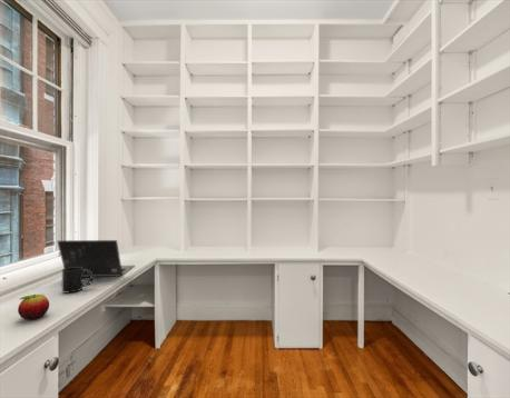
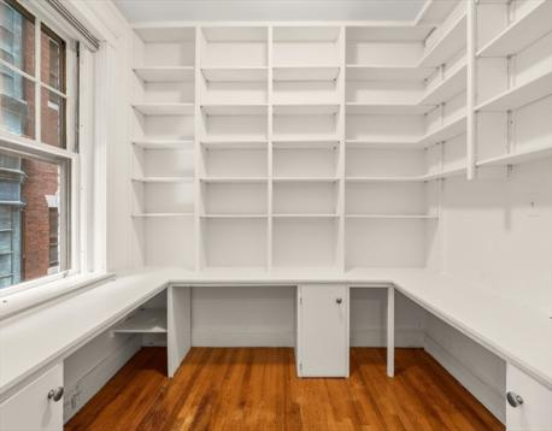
- laptop (99, 255)
- mug (76, 279)
- fruit (33, 306)
